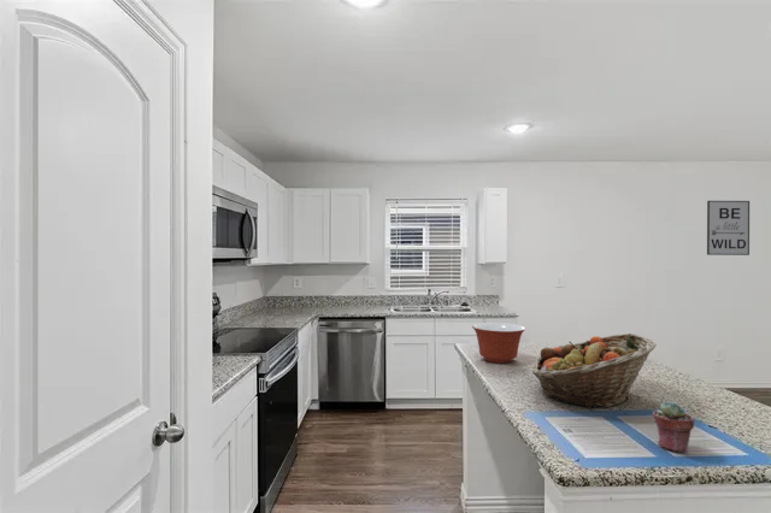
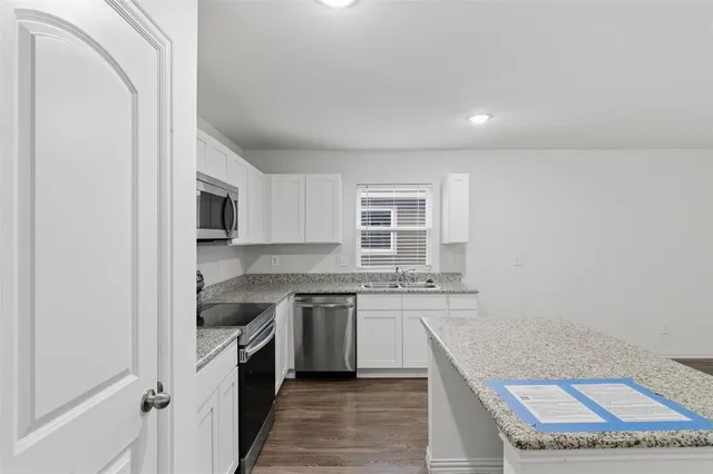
- mixing bowl (498, 343)
- wall art (728, 228)
- fruit basket (589, 364)
- potted succulent (672, 424)
